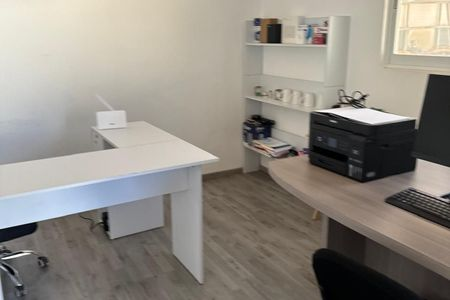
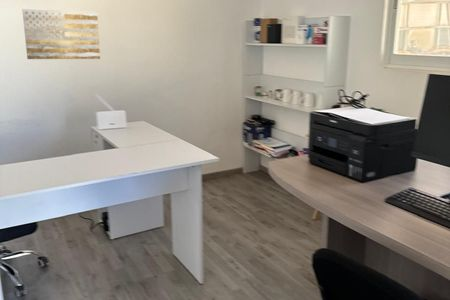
+ wall art (63, 35)
